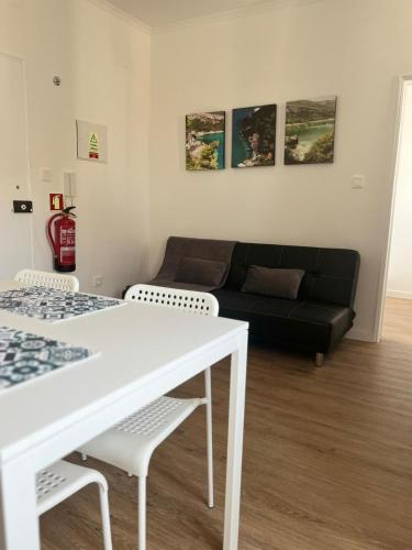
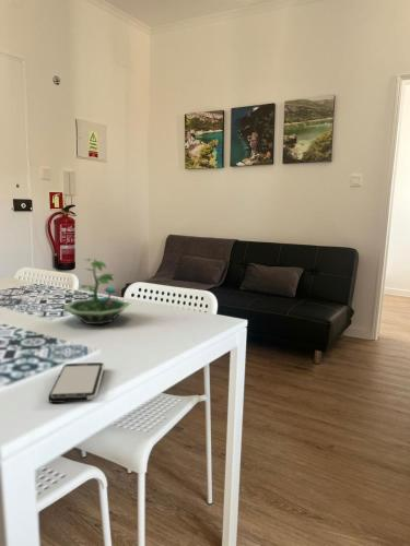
+ smartphone (79, 380)
+ terrarium (94, 271)
